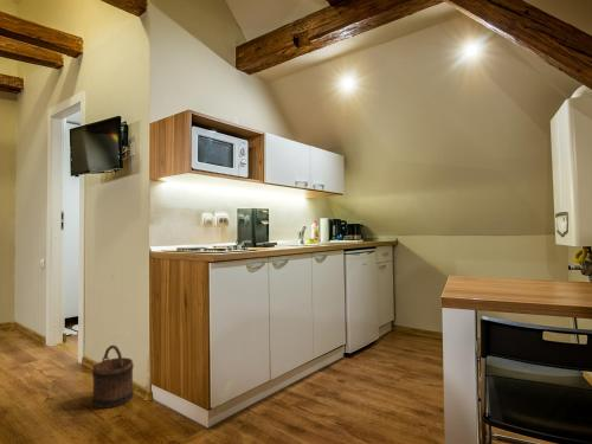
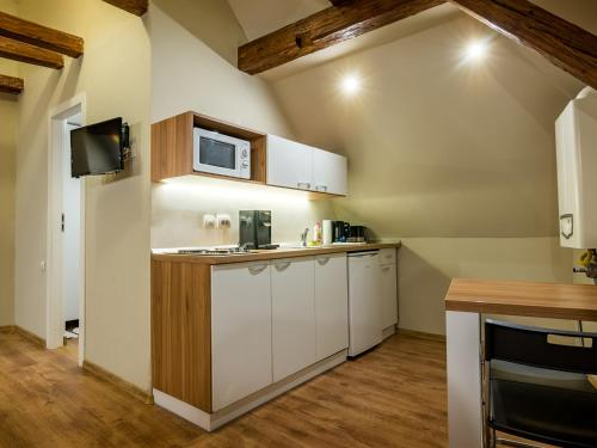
- bucket (112, 372)
